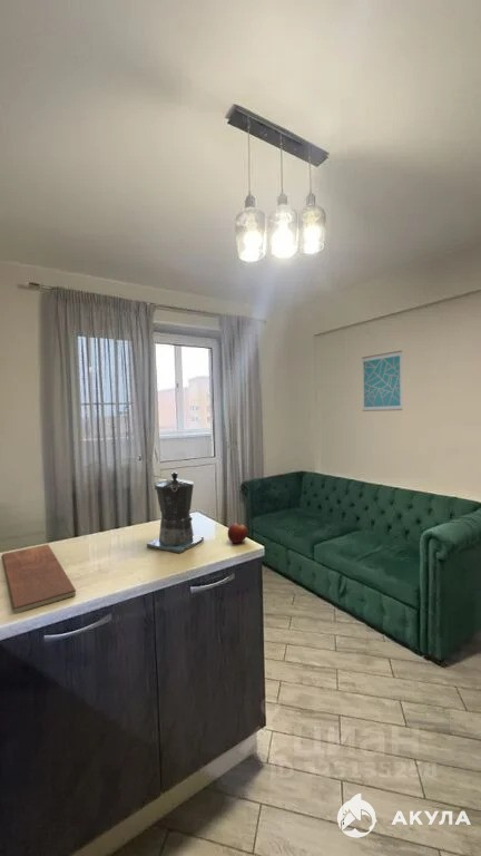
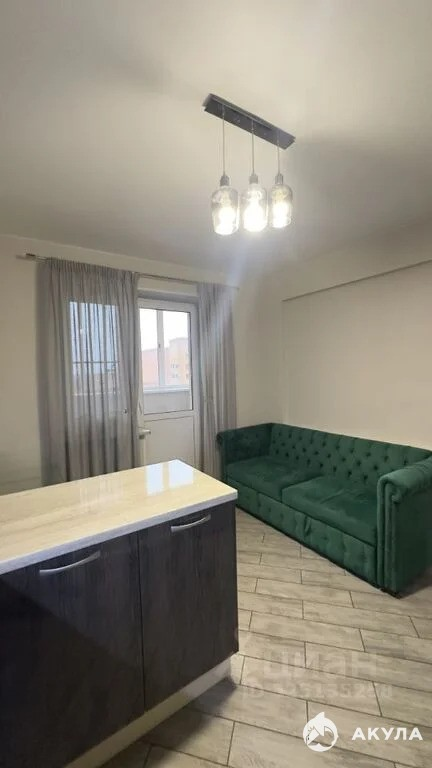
- chopping board (33, 572)
- wall art (381, 382)
- coffee maker (175, 507)
- fruit (237, 532)
